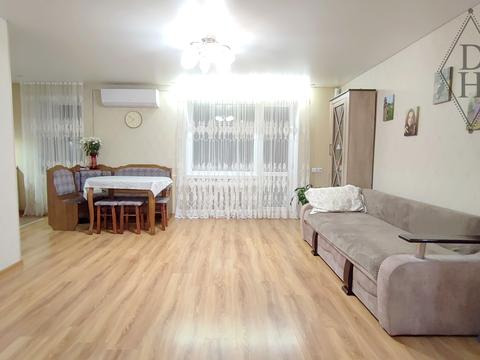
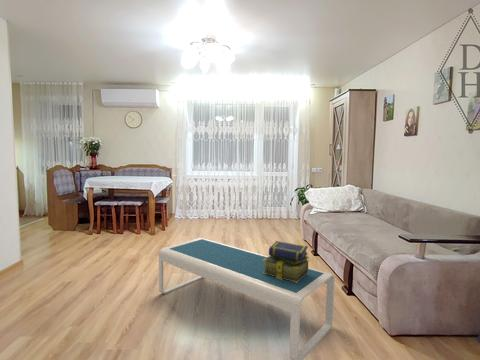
+ coffee table (237, 284)
+ stack of books (287, 259)
